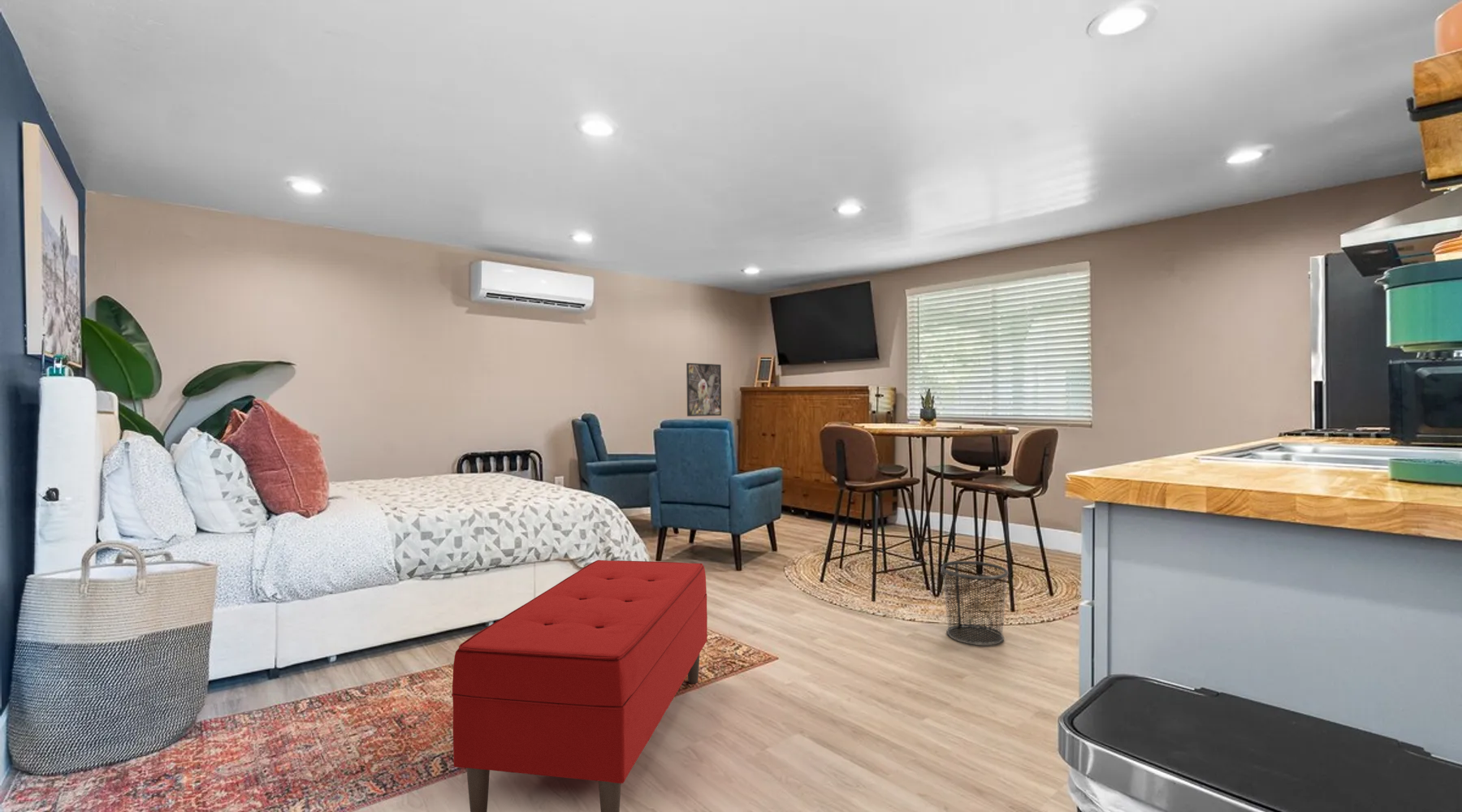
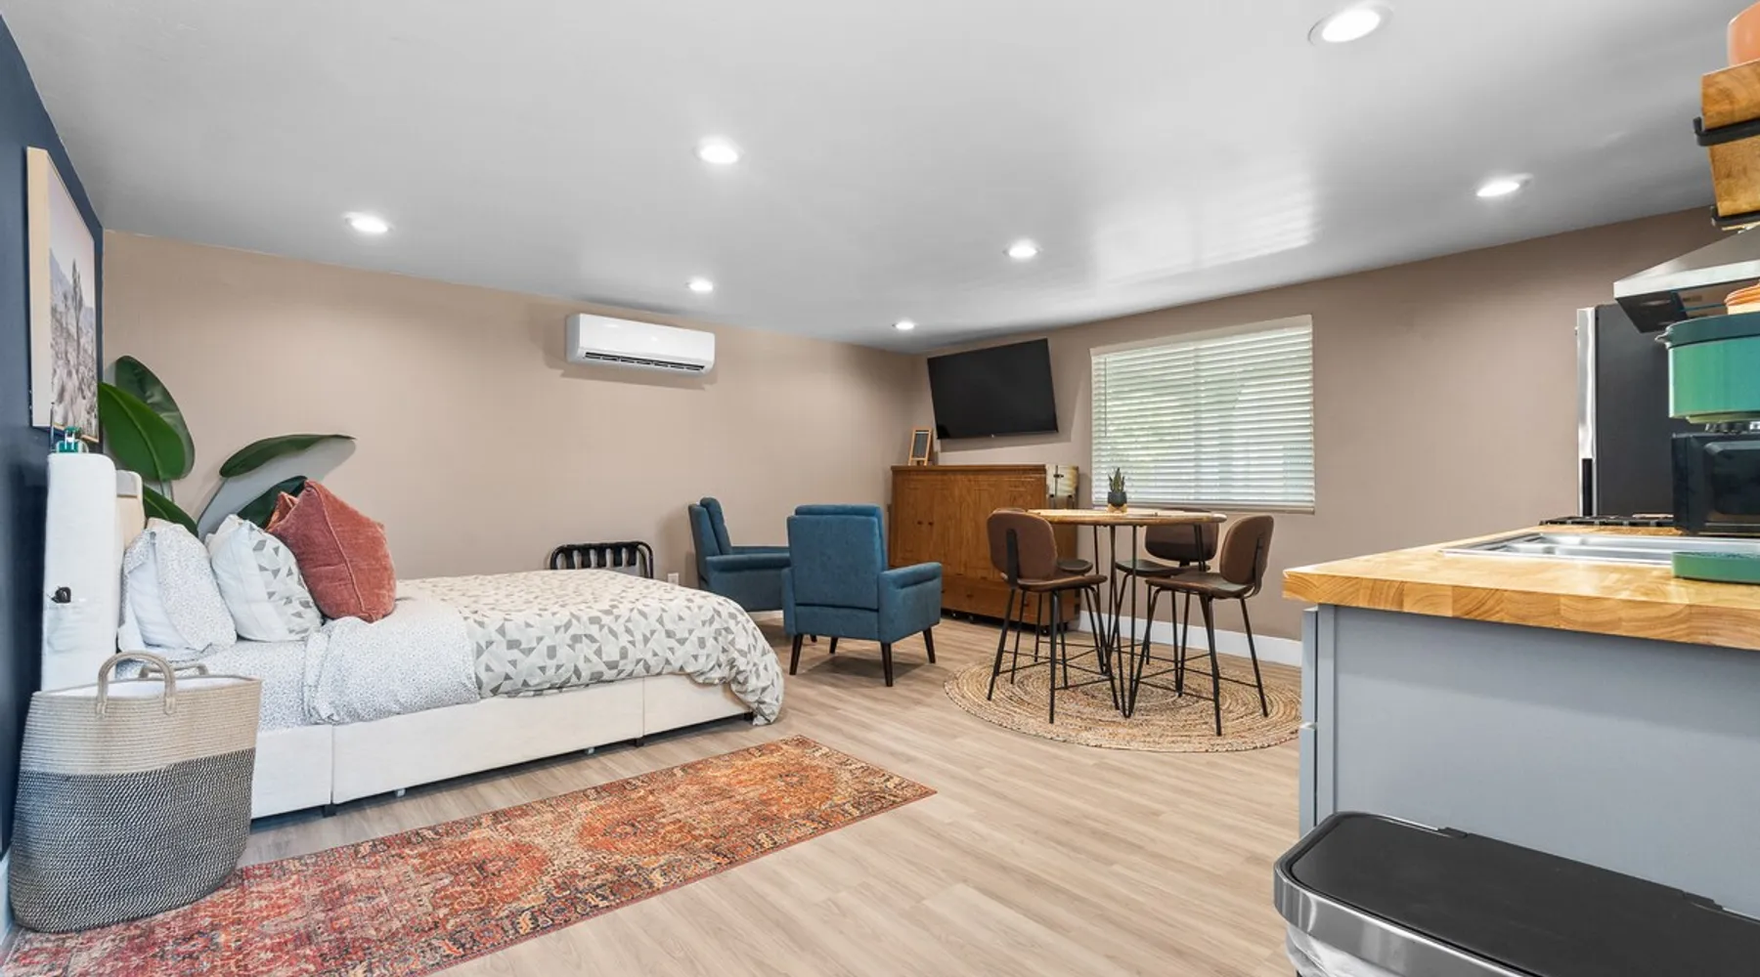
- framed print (704, 390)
- bench (606, 666)
- waste bin (974, 602)
